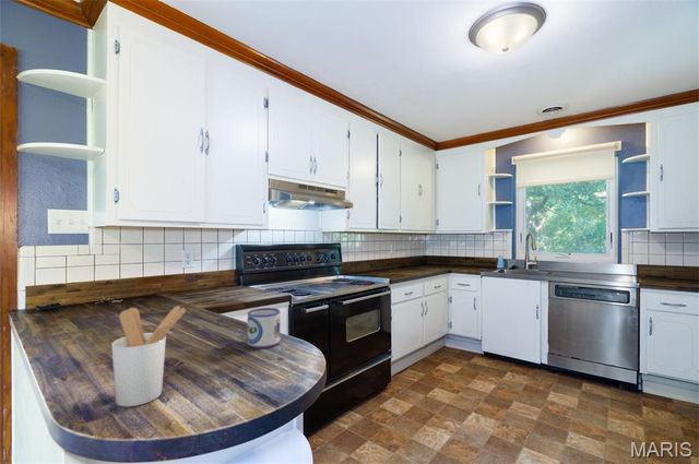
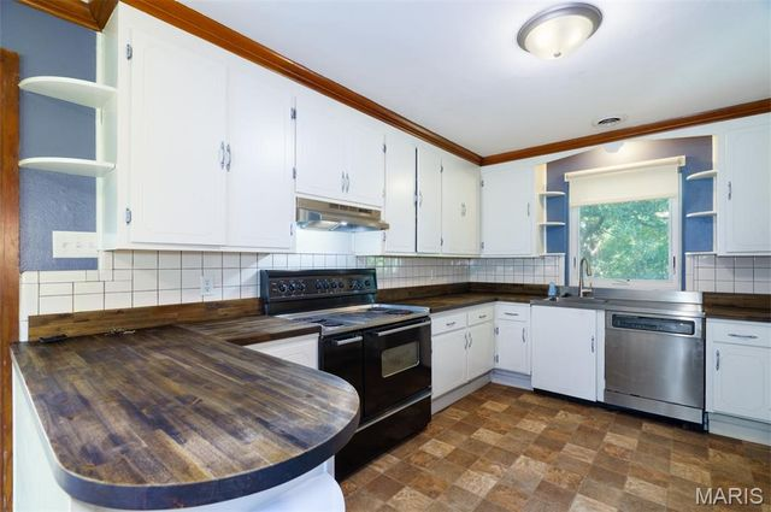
- mug (266, 324)
- utensil holder (152, 349)
